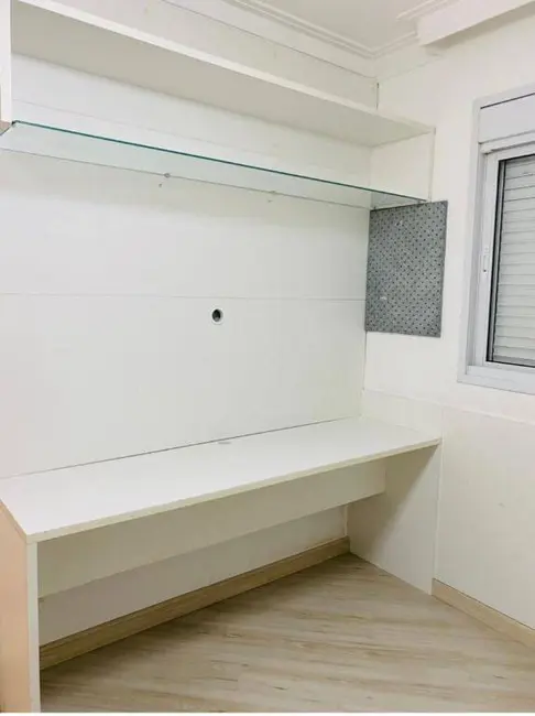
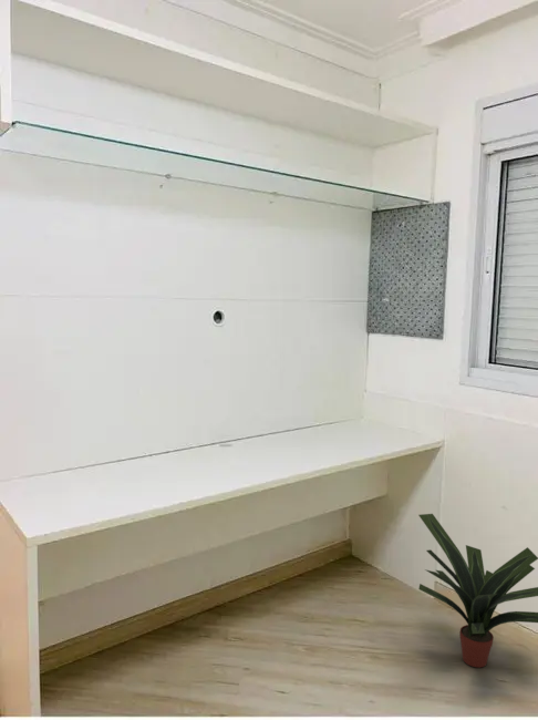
+ potted plant (474, 595)
